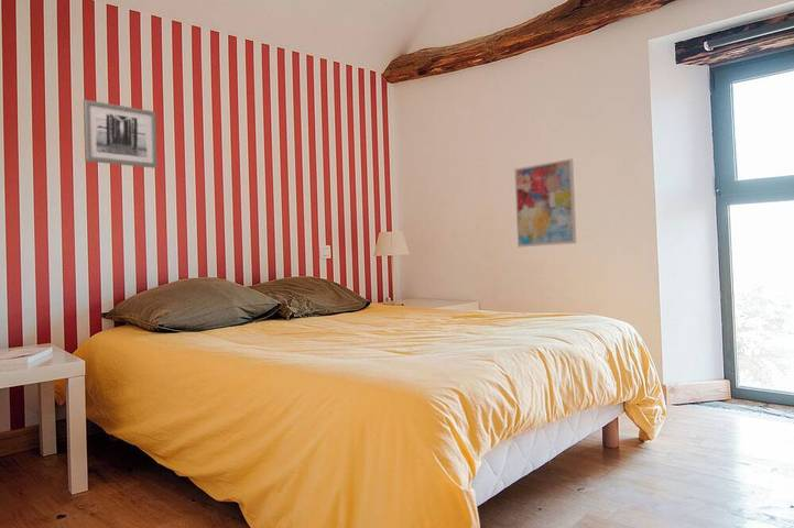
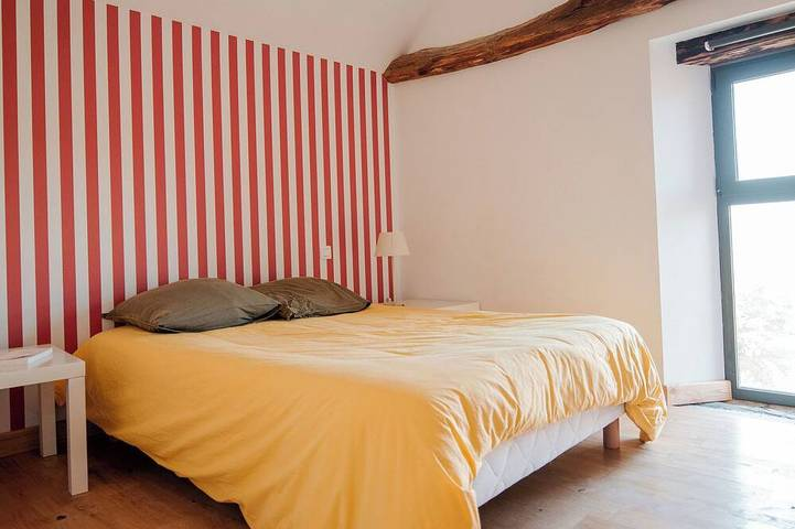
- wall art (544, 205)
- wall art (121, 135)
